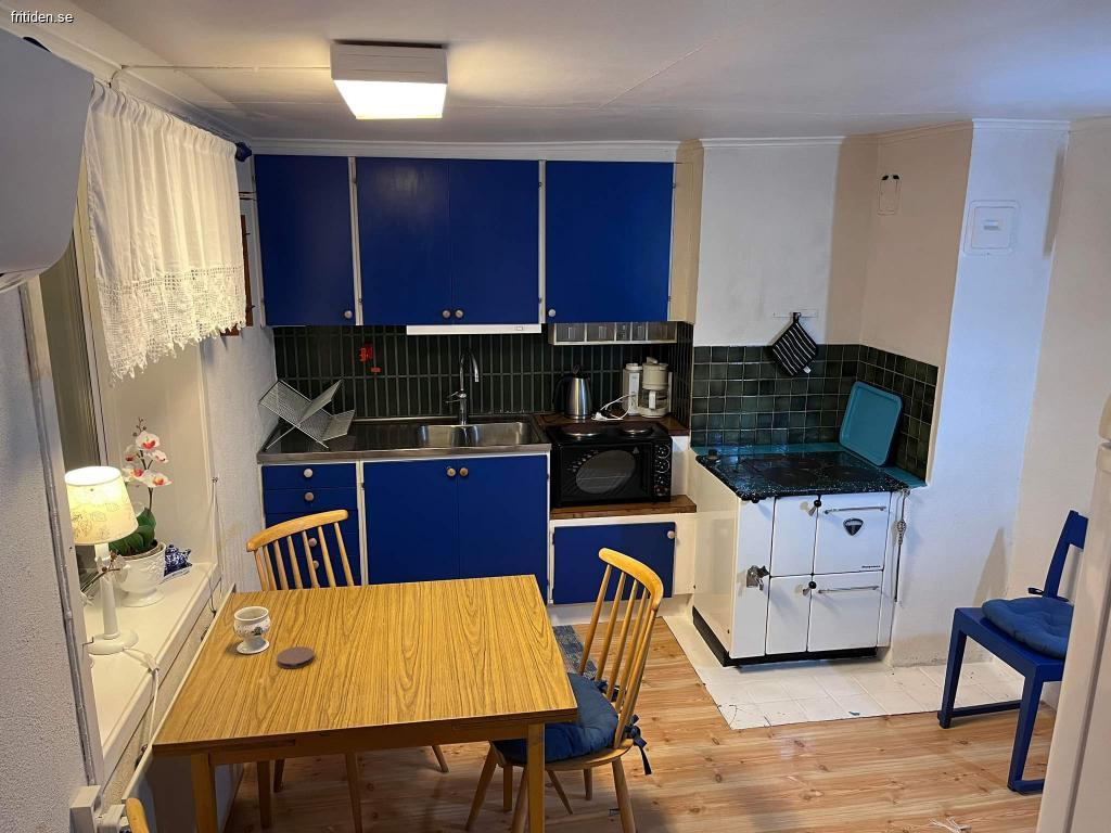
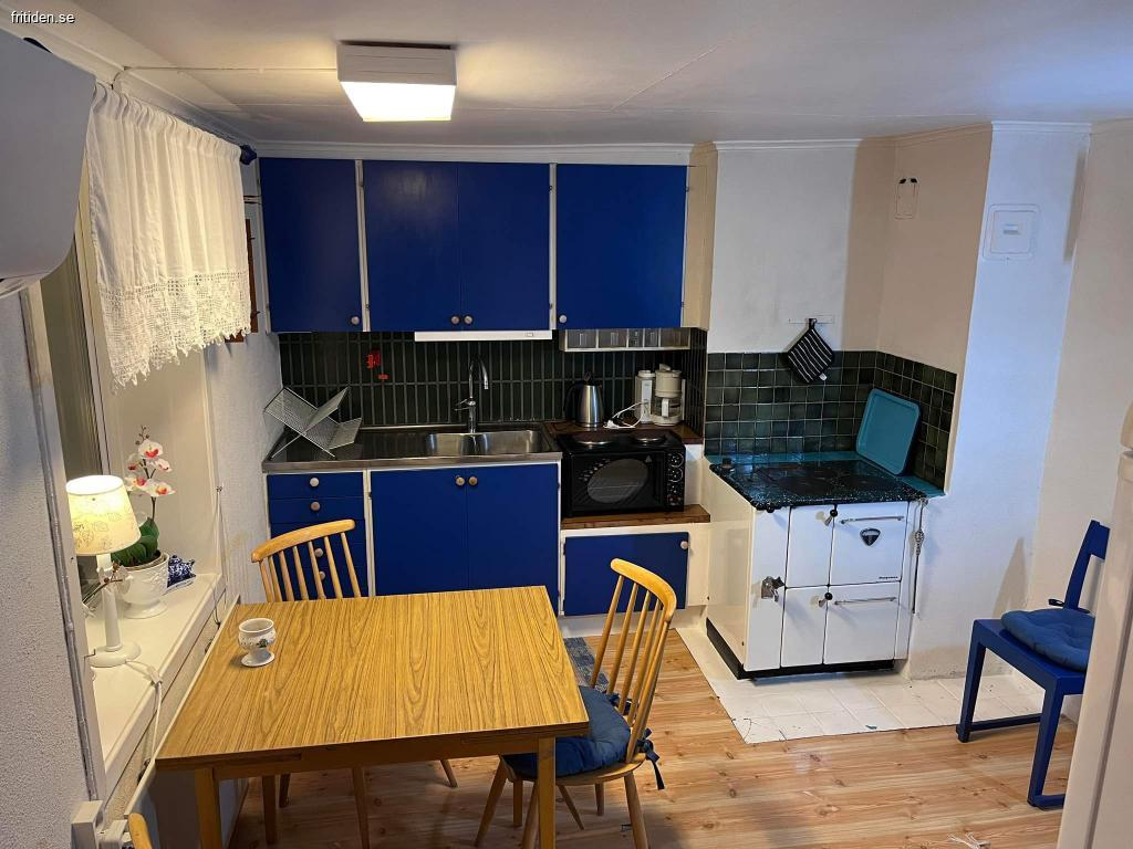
- coaster (295, 657)
